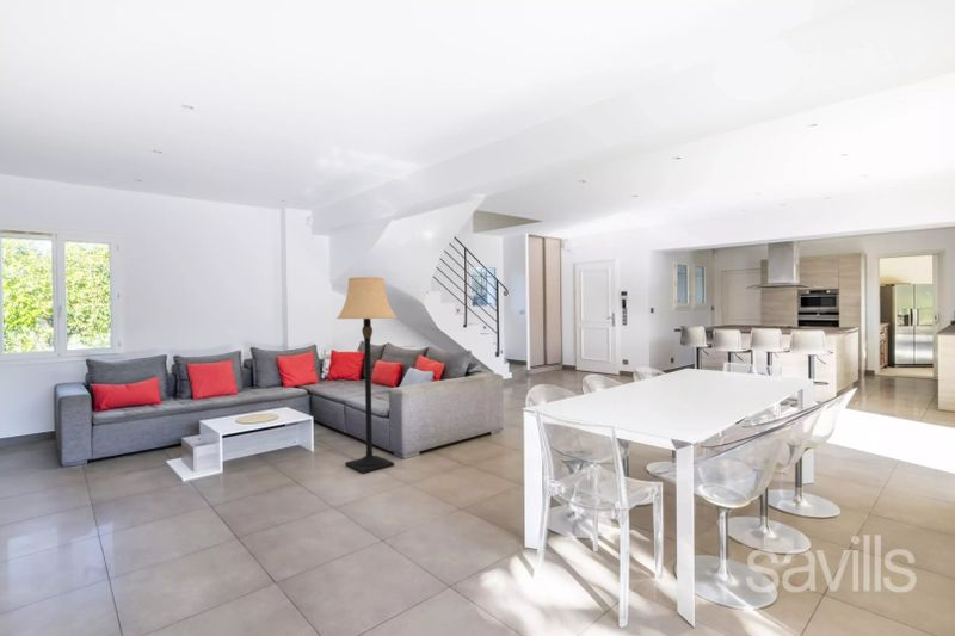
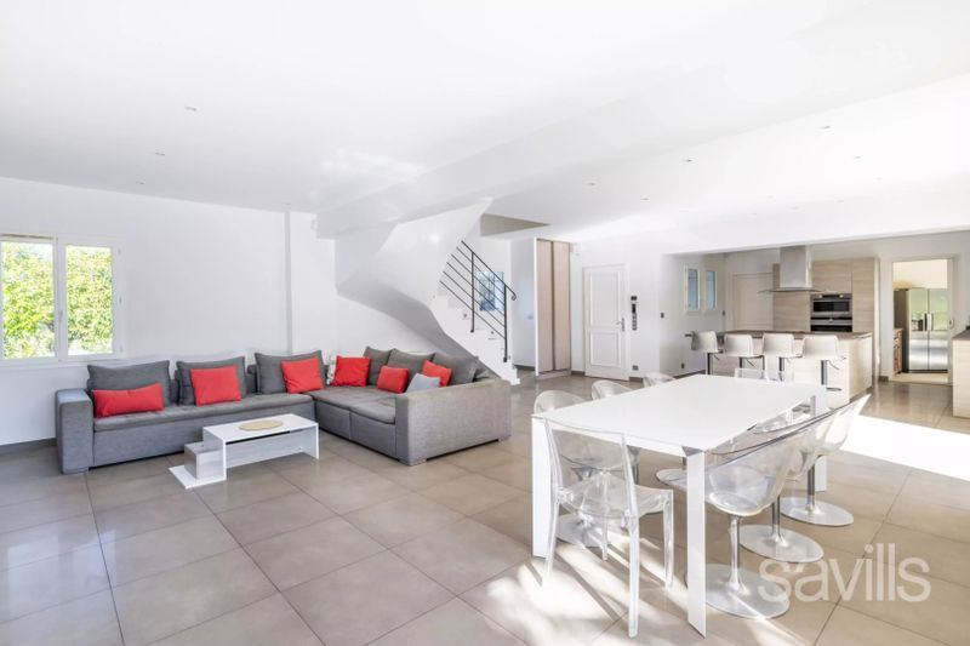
- lamp (368, 371)
